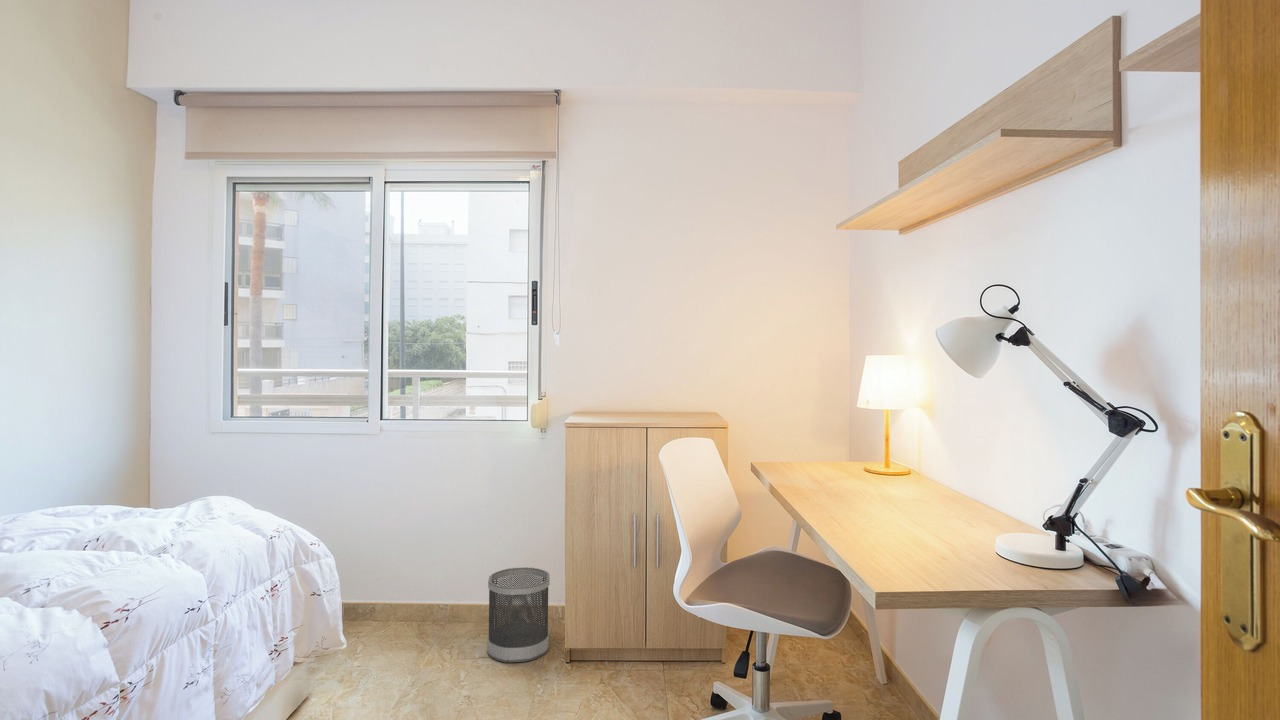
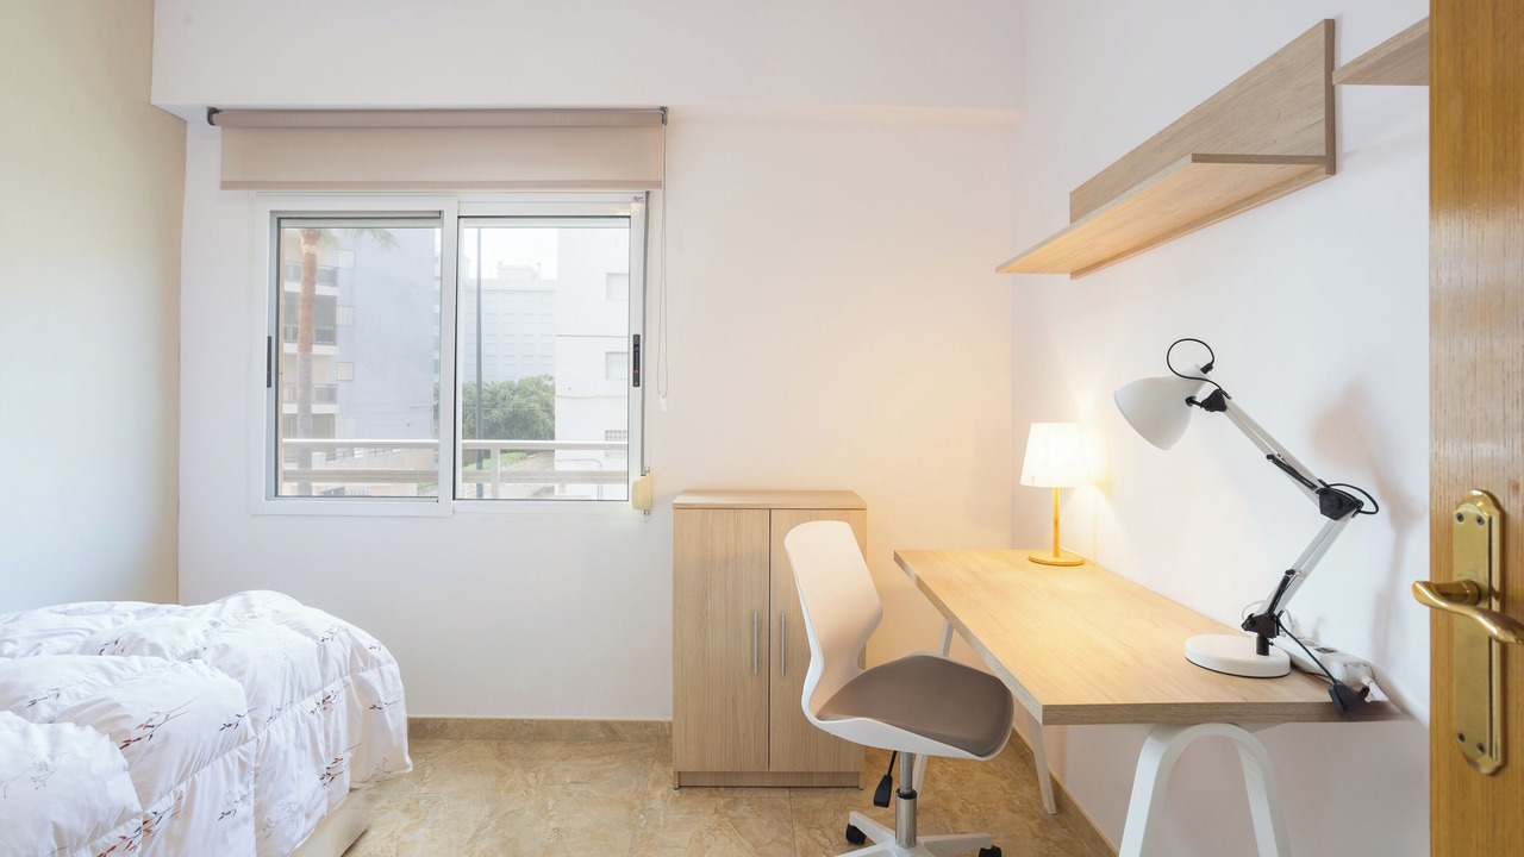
- wastebasket (518, 612)
